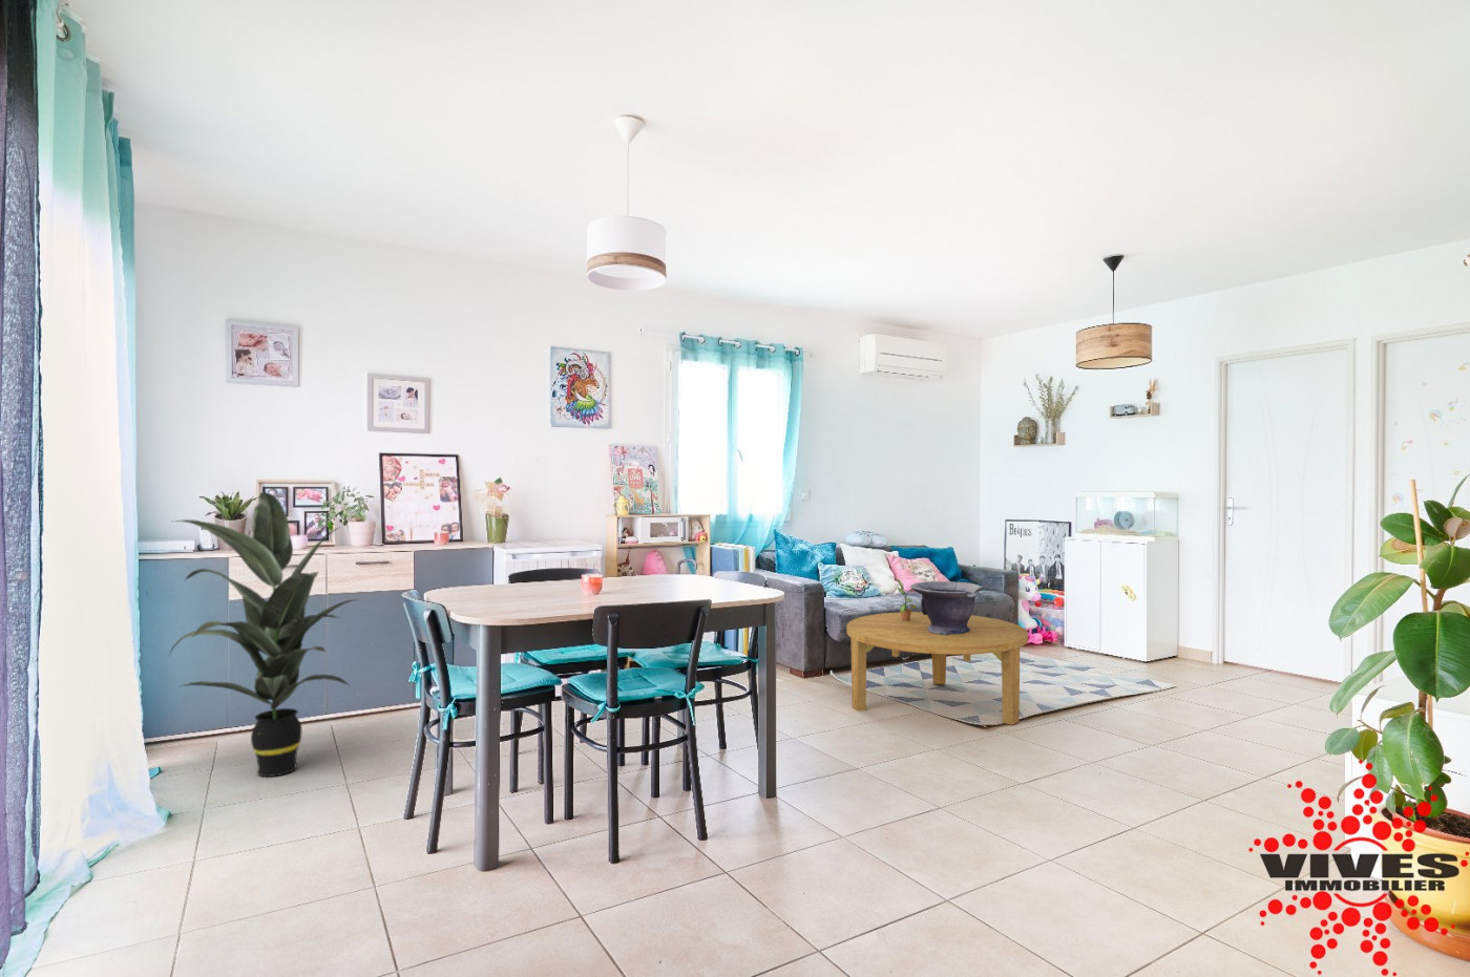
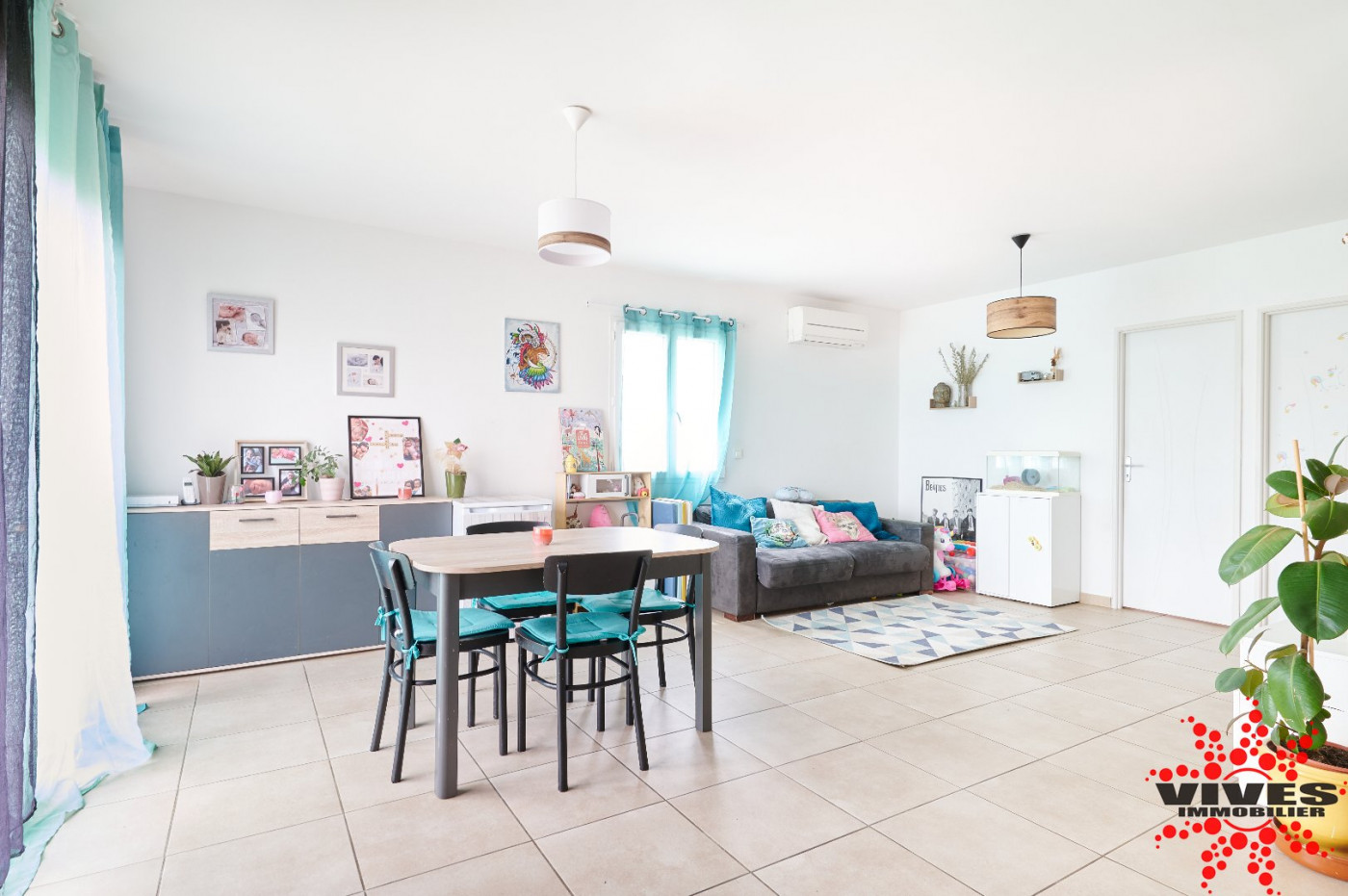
- decorative bowl (947, 607)
- potted plant (905, 599)
- indoor plant (265, 632)
- coffee table (935, 665)
